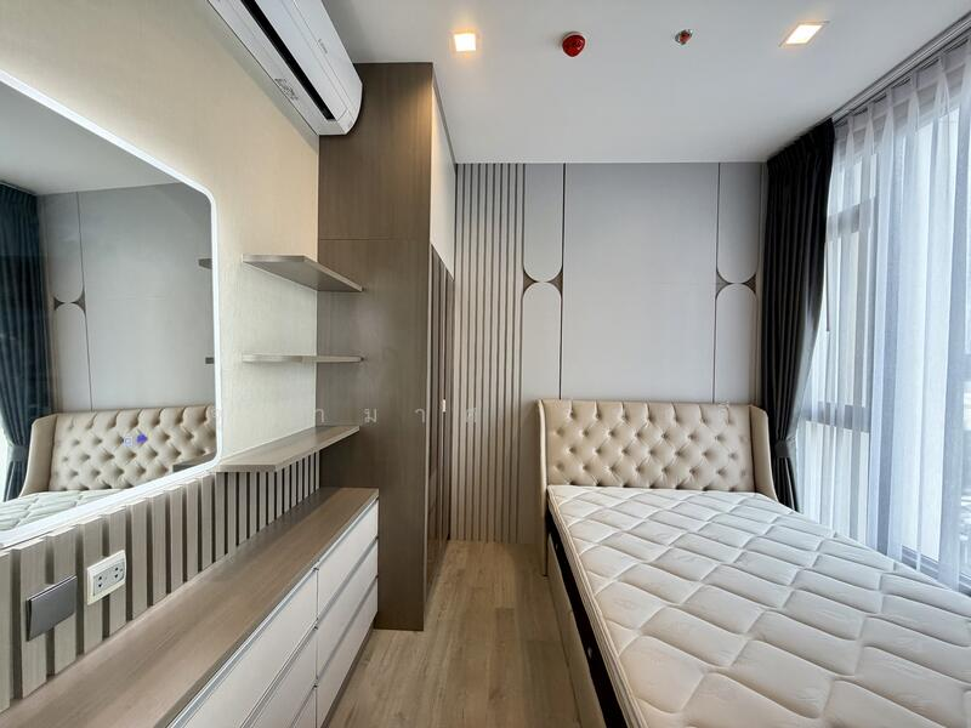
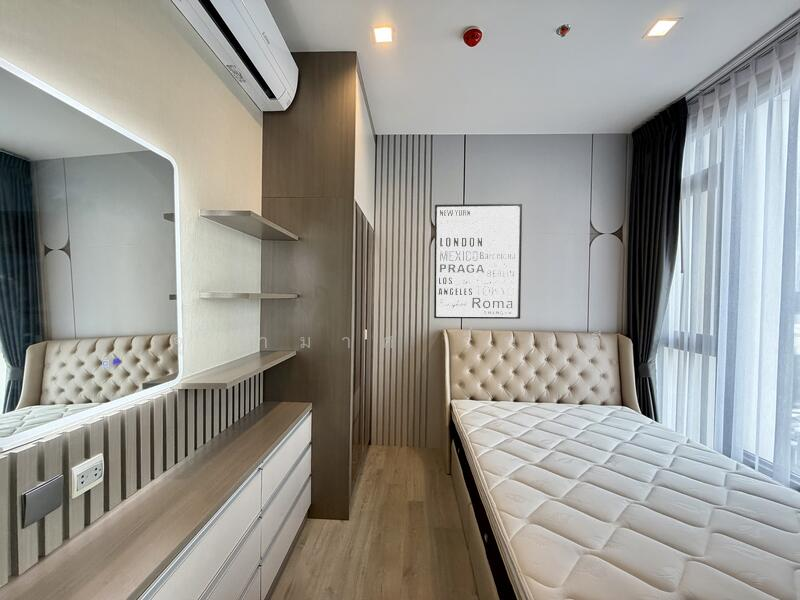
+ wall art (477, 261)
